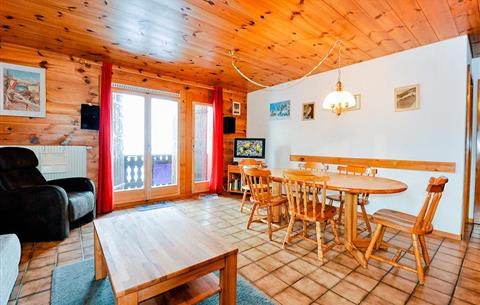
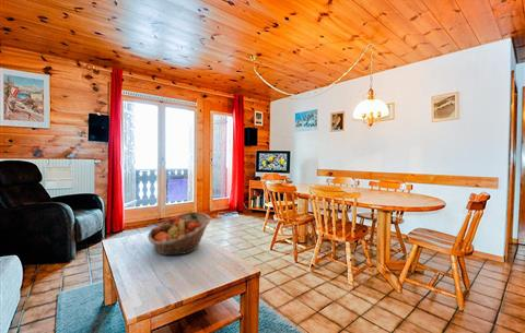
+ fruit basket (179, 231)
